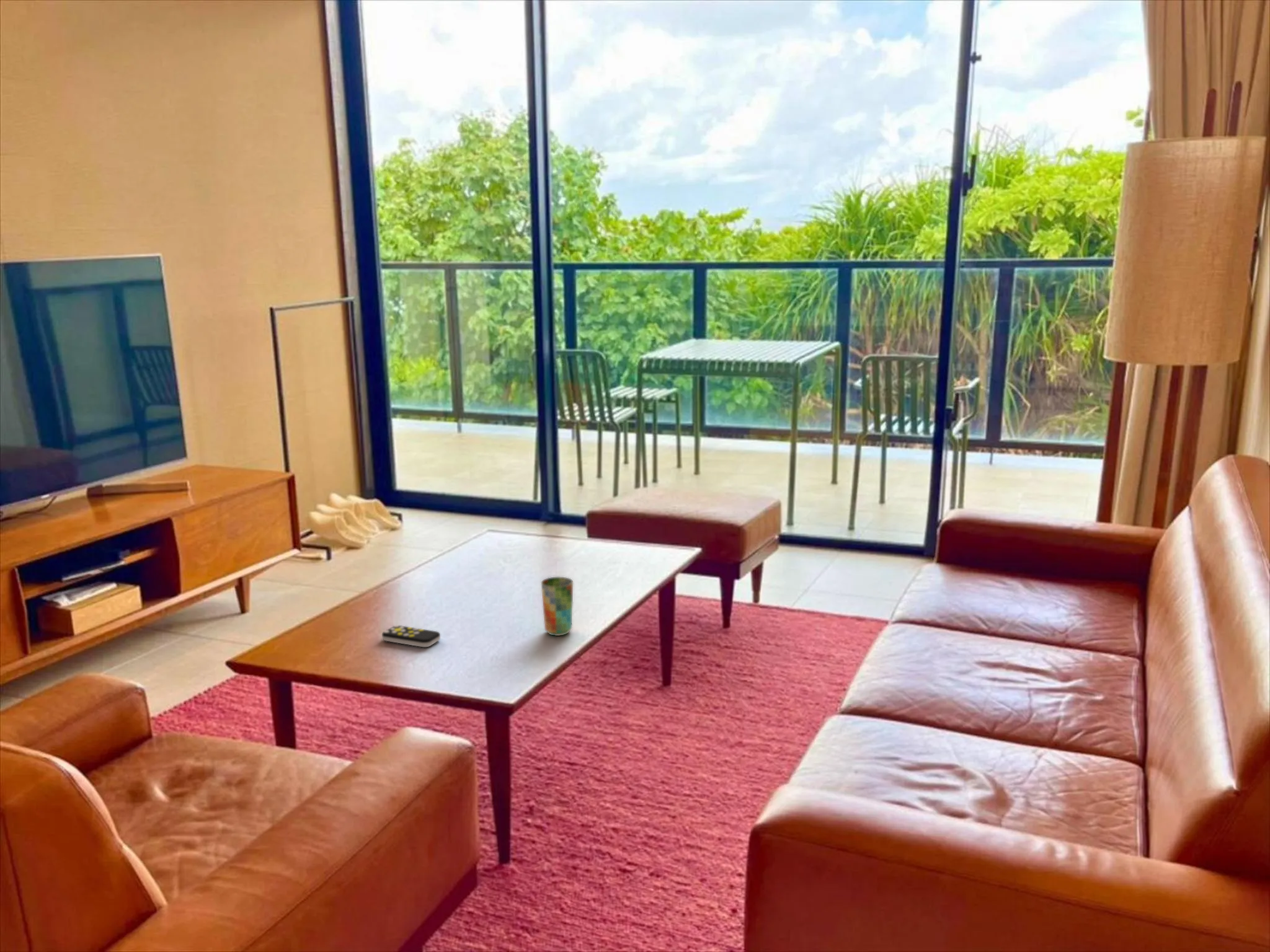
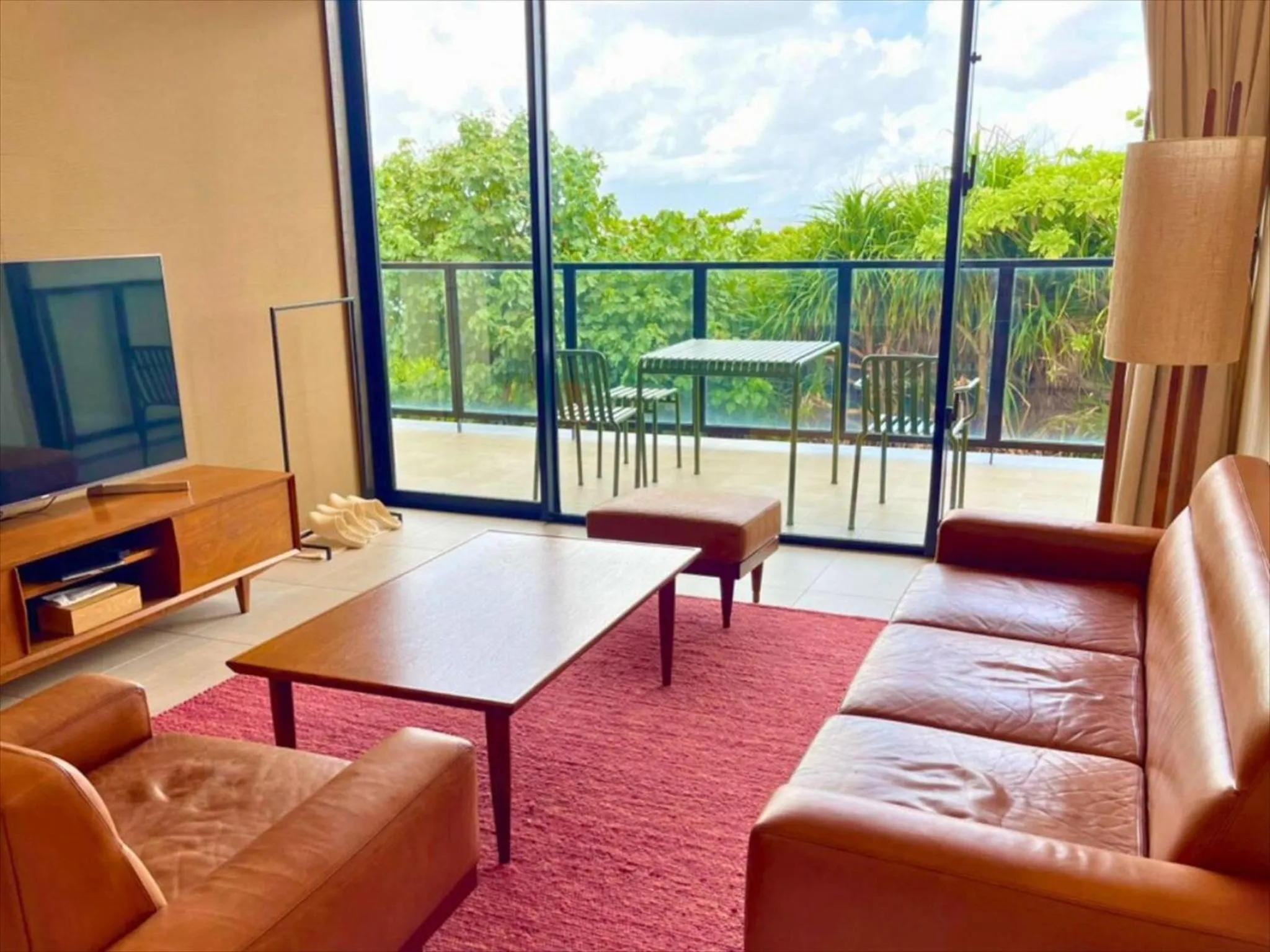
- remote control (411, 635)
- cup (557, 607)
